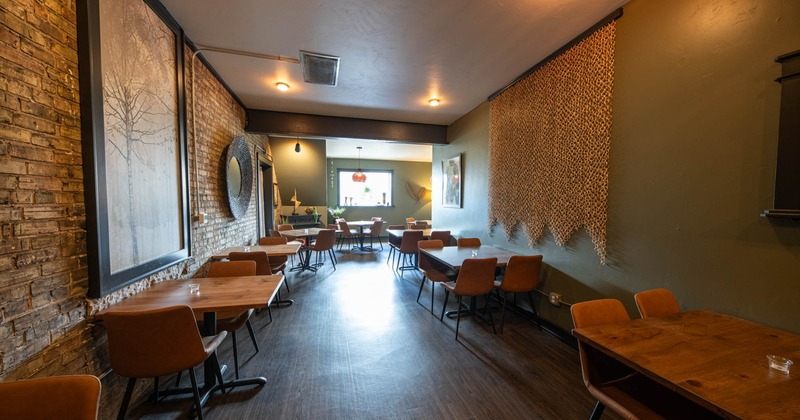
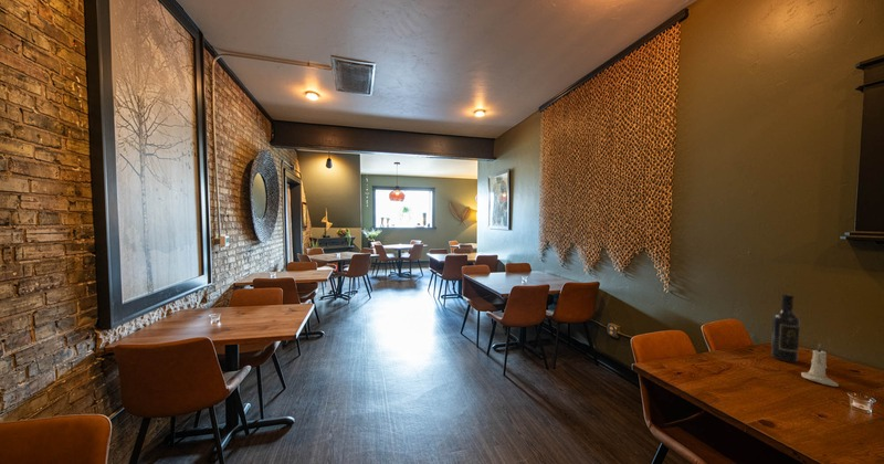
+ candle (820, 362)
+ wine bottle (786, 326)
